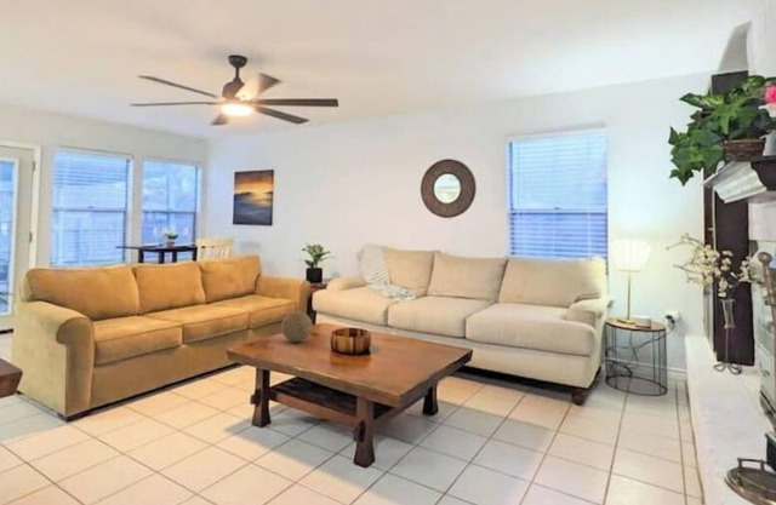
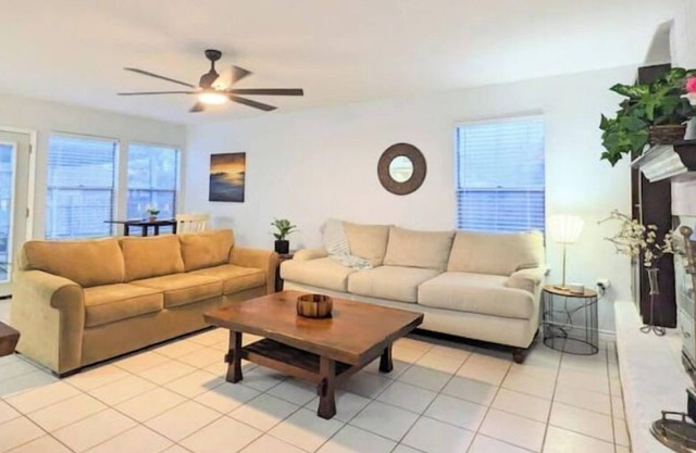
- decorative ball (296, 326)
